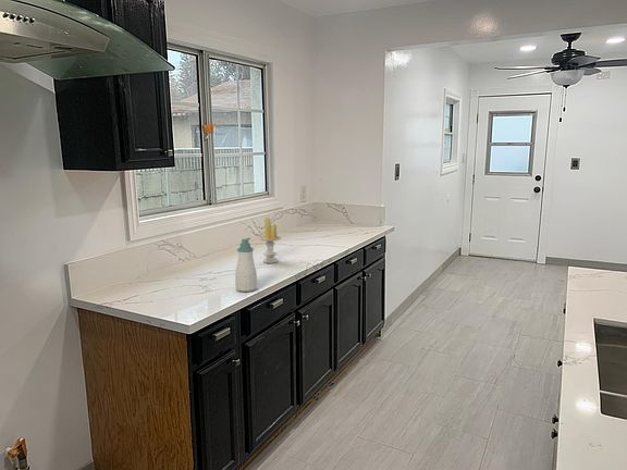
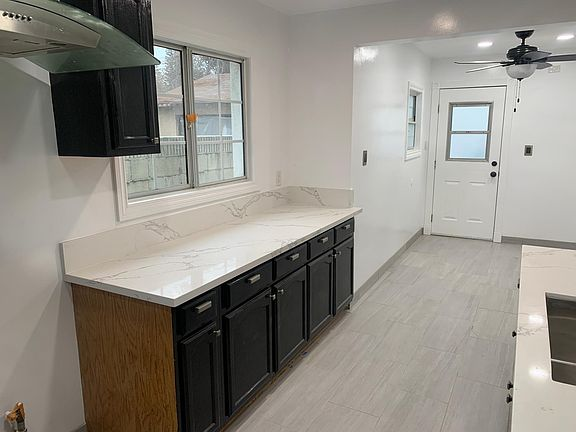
- candle (270, 238)
- soap bottle (245, 264)
